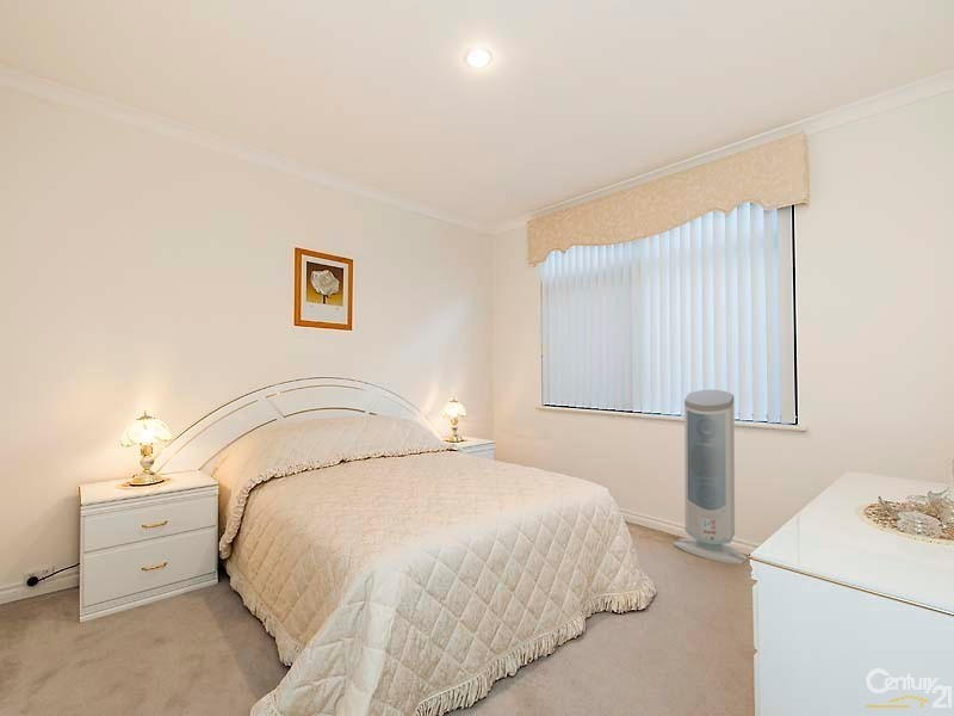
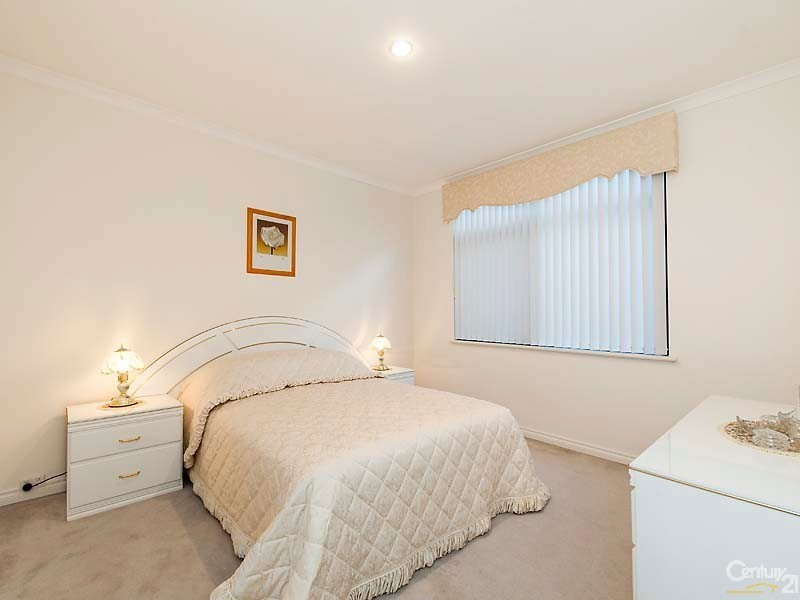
- air purifier (708, 470)
